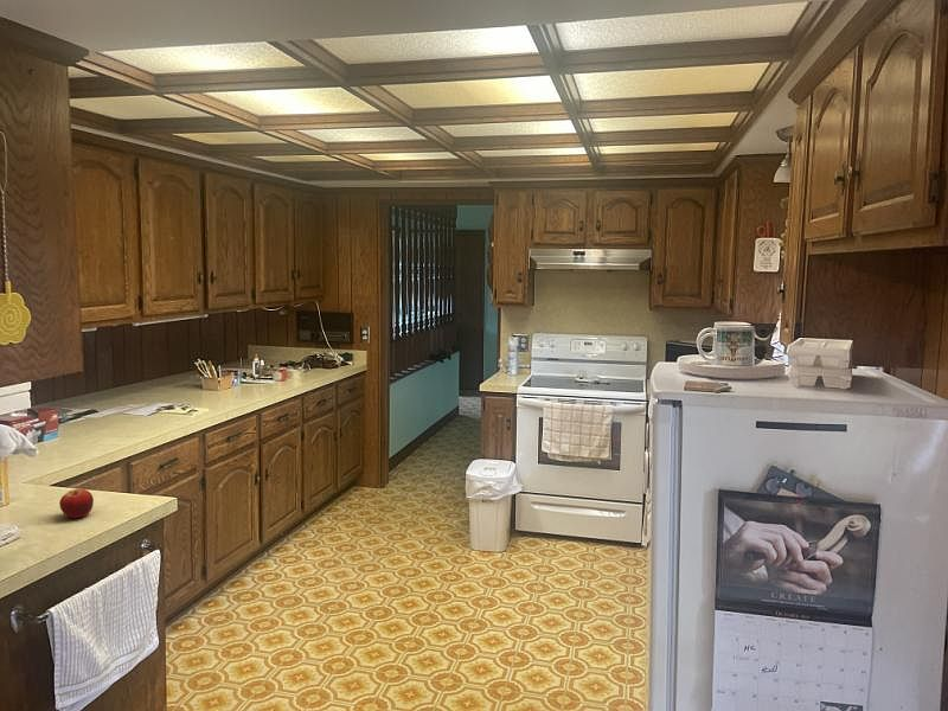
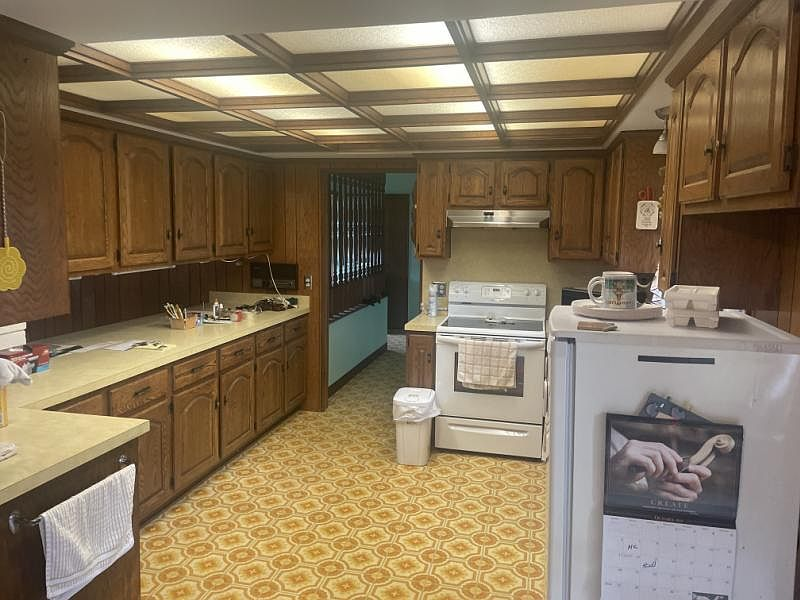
- fruit (77, 502)
